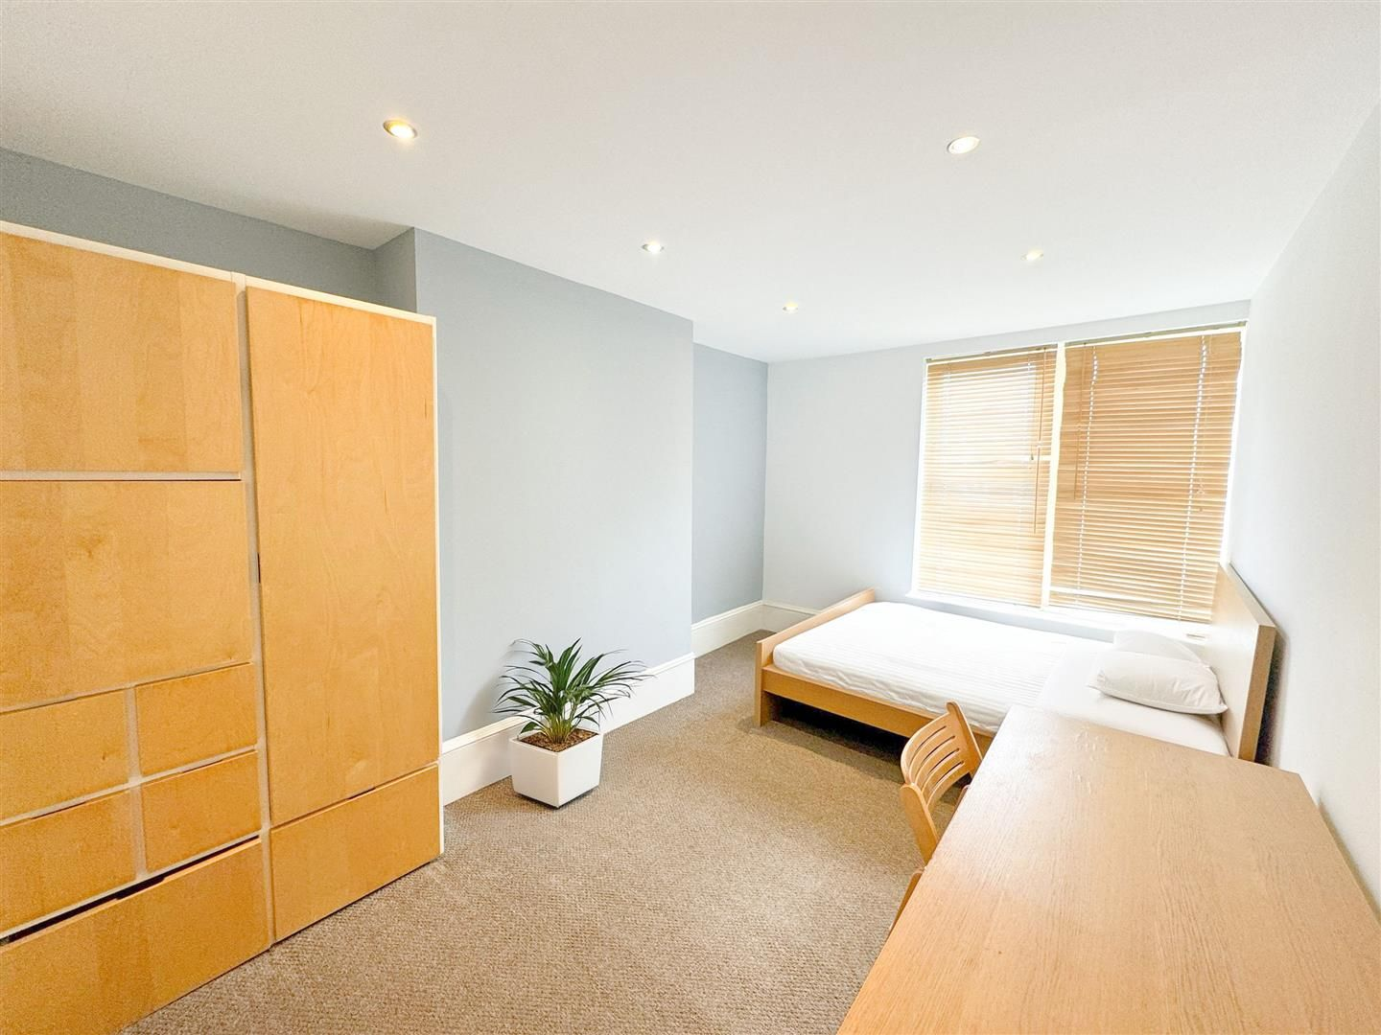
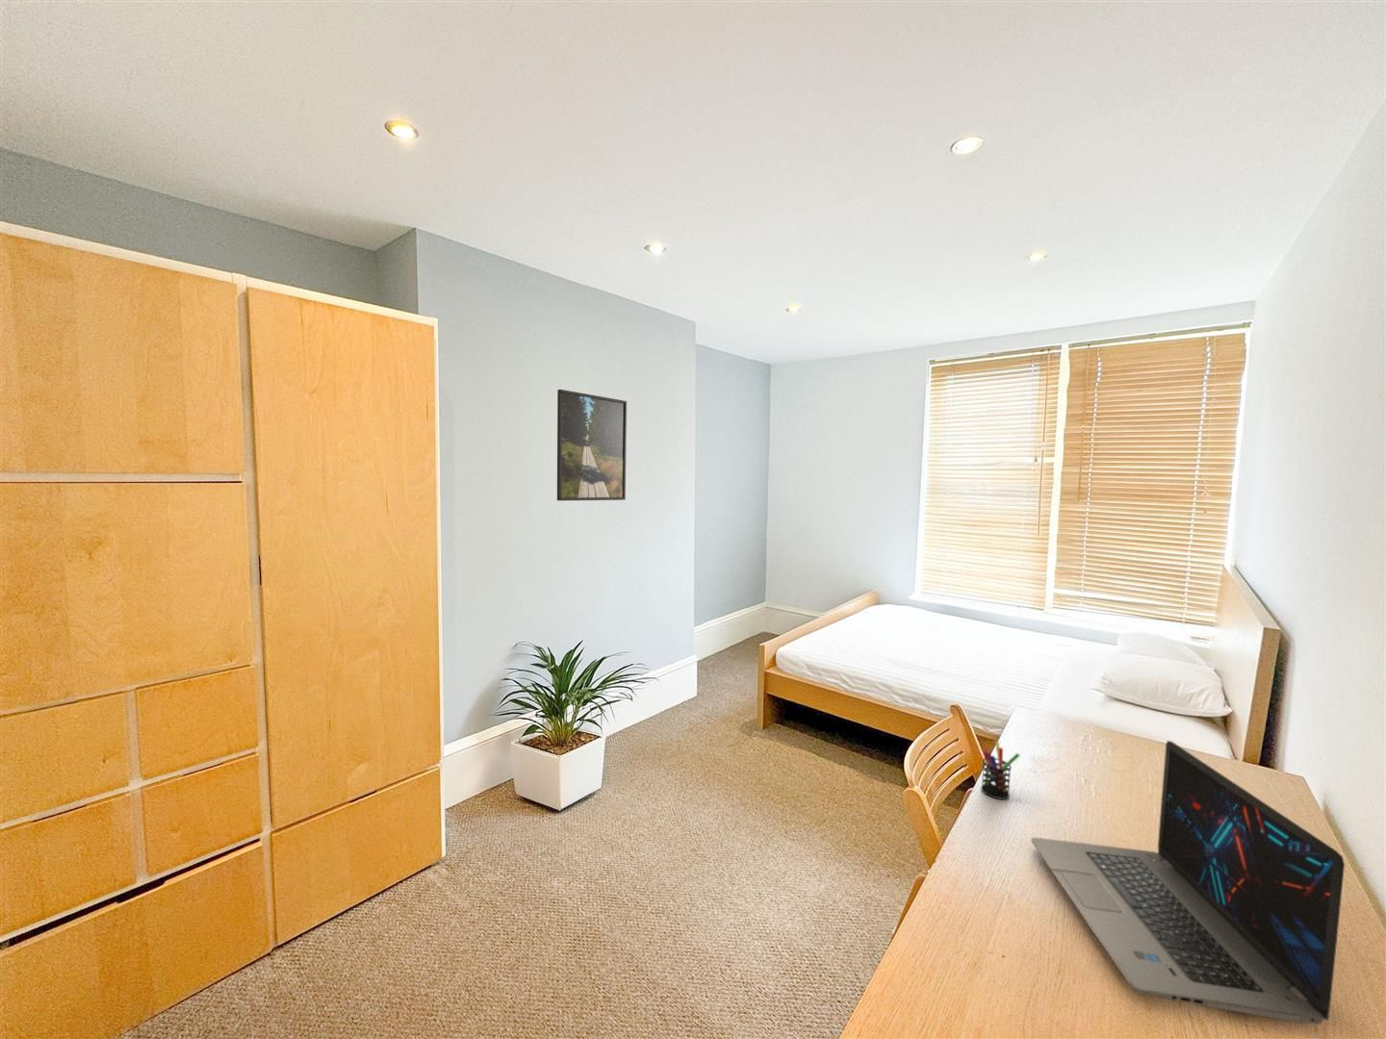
+ pen holder (1000, 768)
+ laptop (1154, 851)
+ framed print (593, 447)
